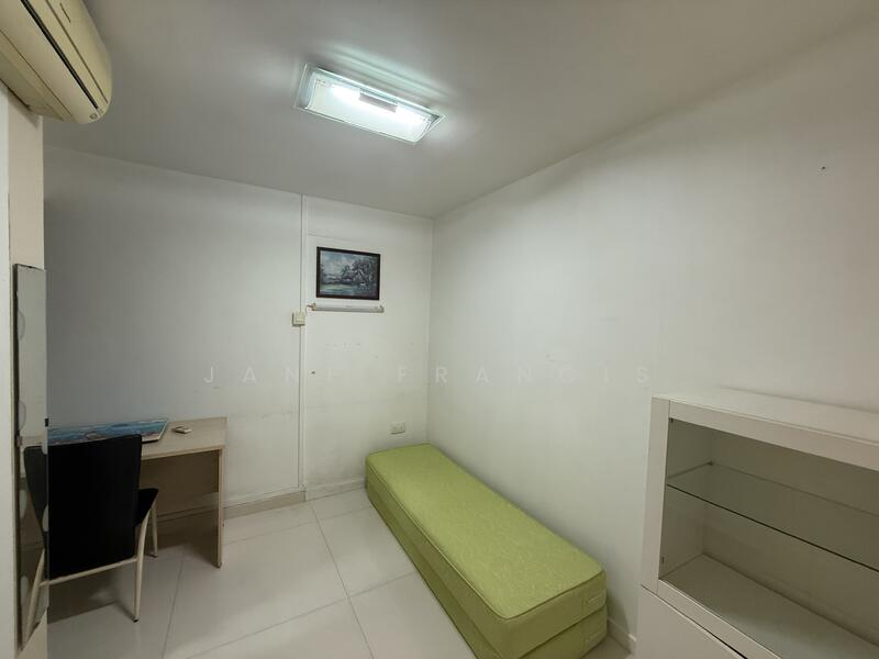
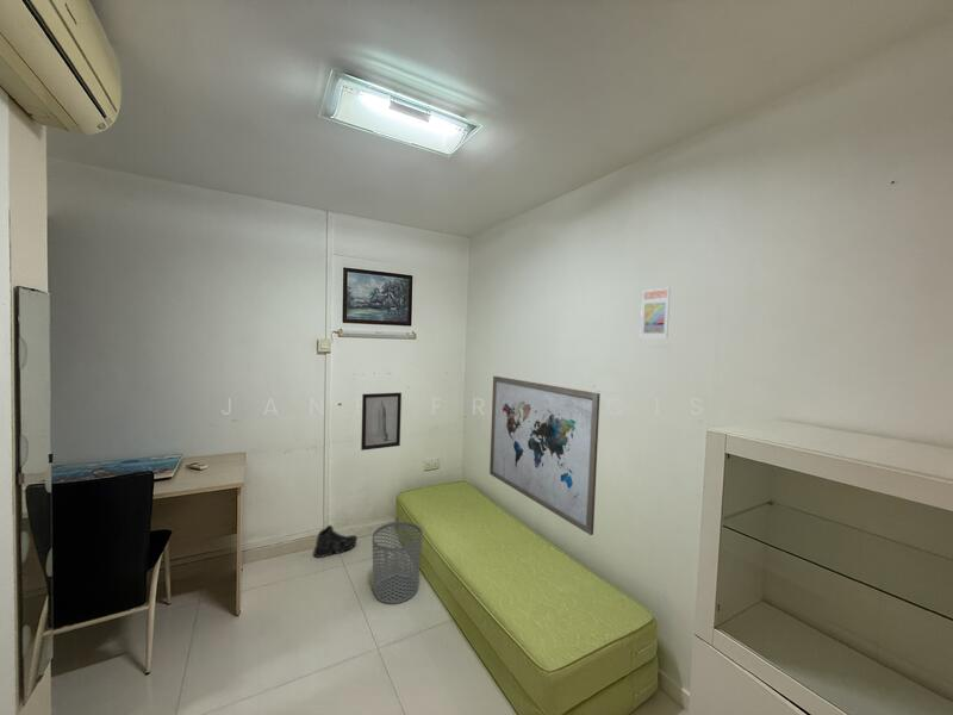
+ wall art (534, 441)
+ sneaker (336, 536)
+ trading card display case (654, 313)
+ wall art (381, 421)
+ waste bin (397, 561)
